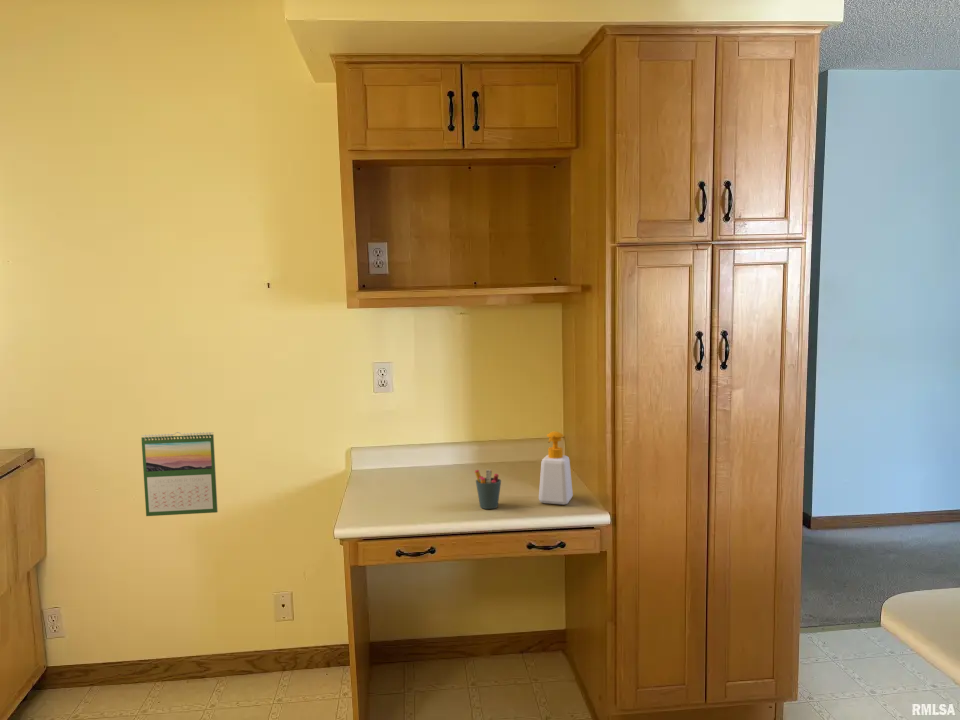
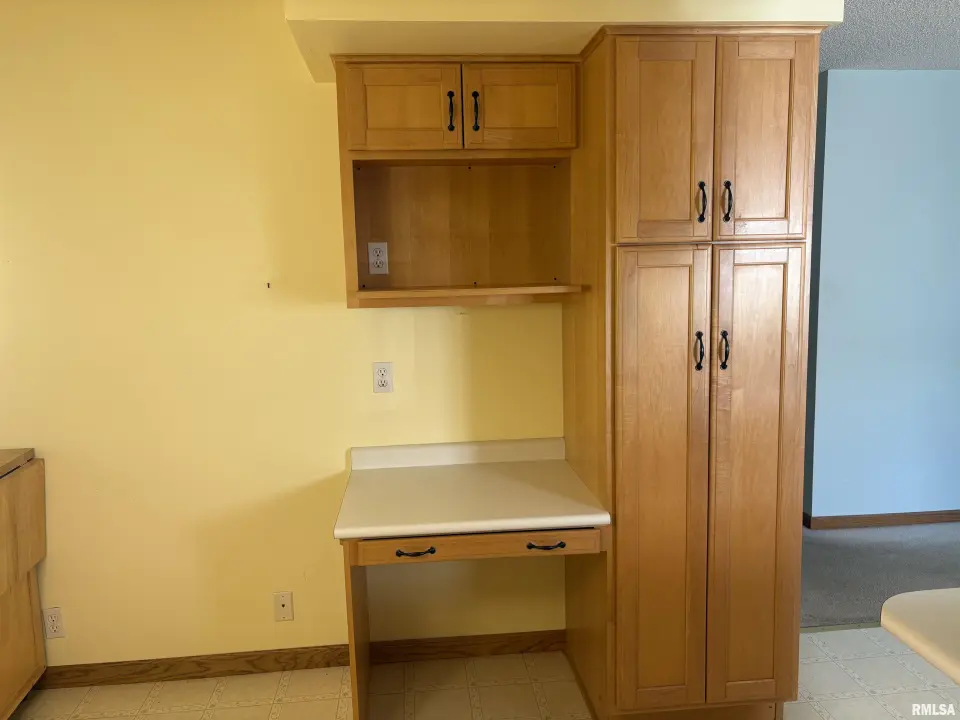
- calendar (179, 473)
- soap bottle (554, 467)
- pen holder (488, 486)
